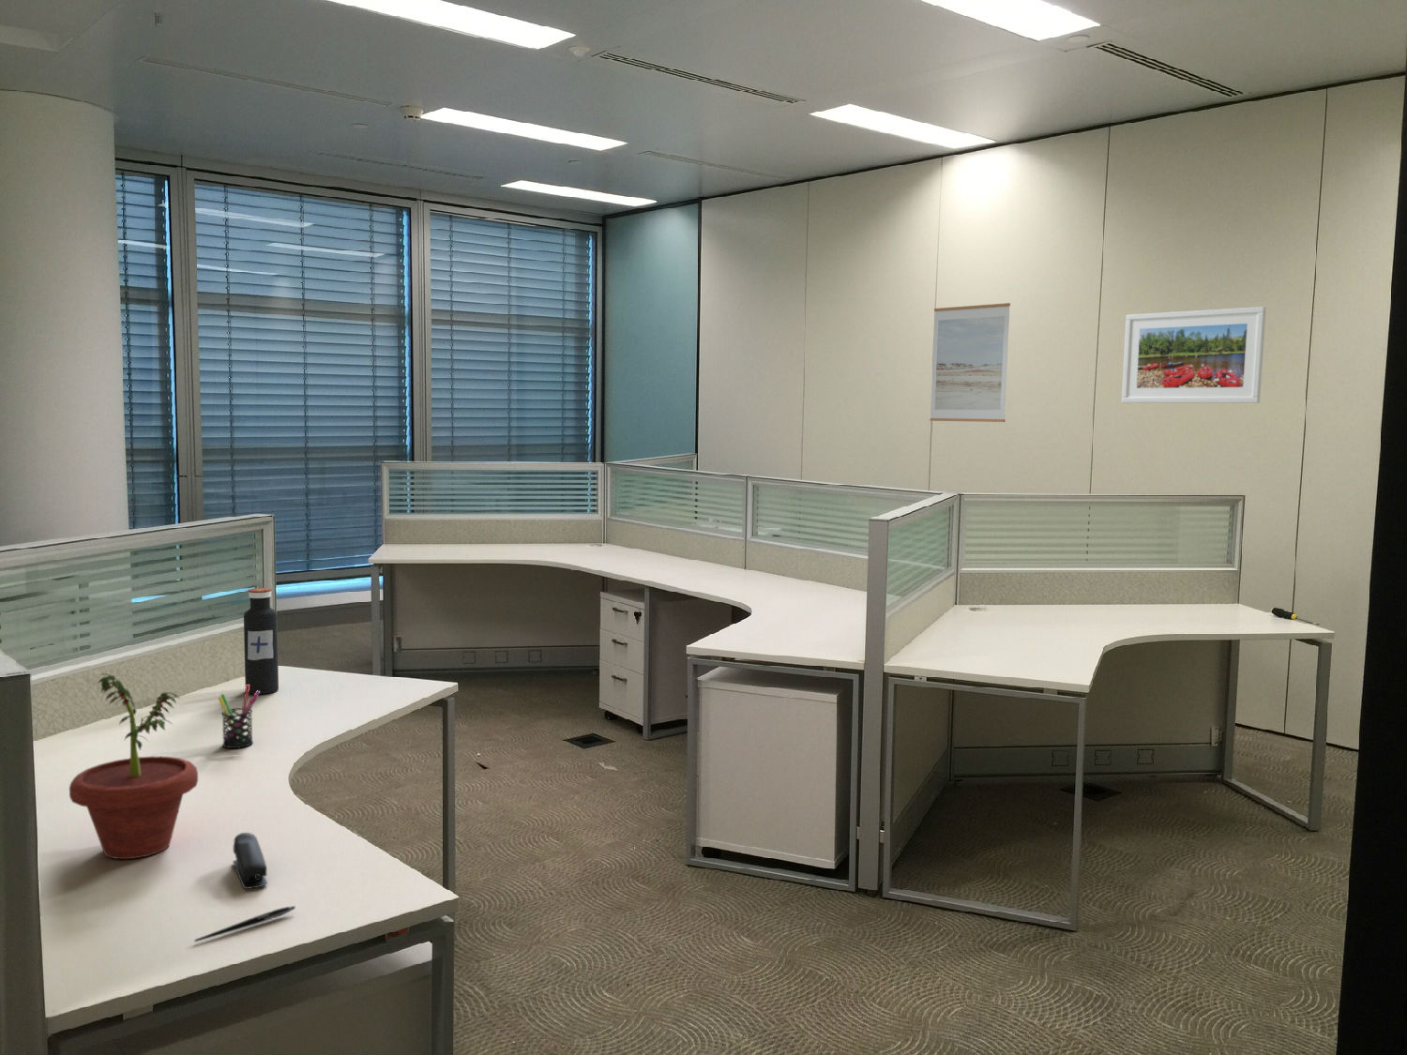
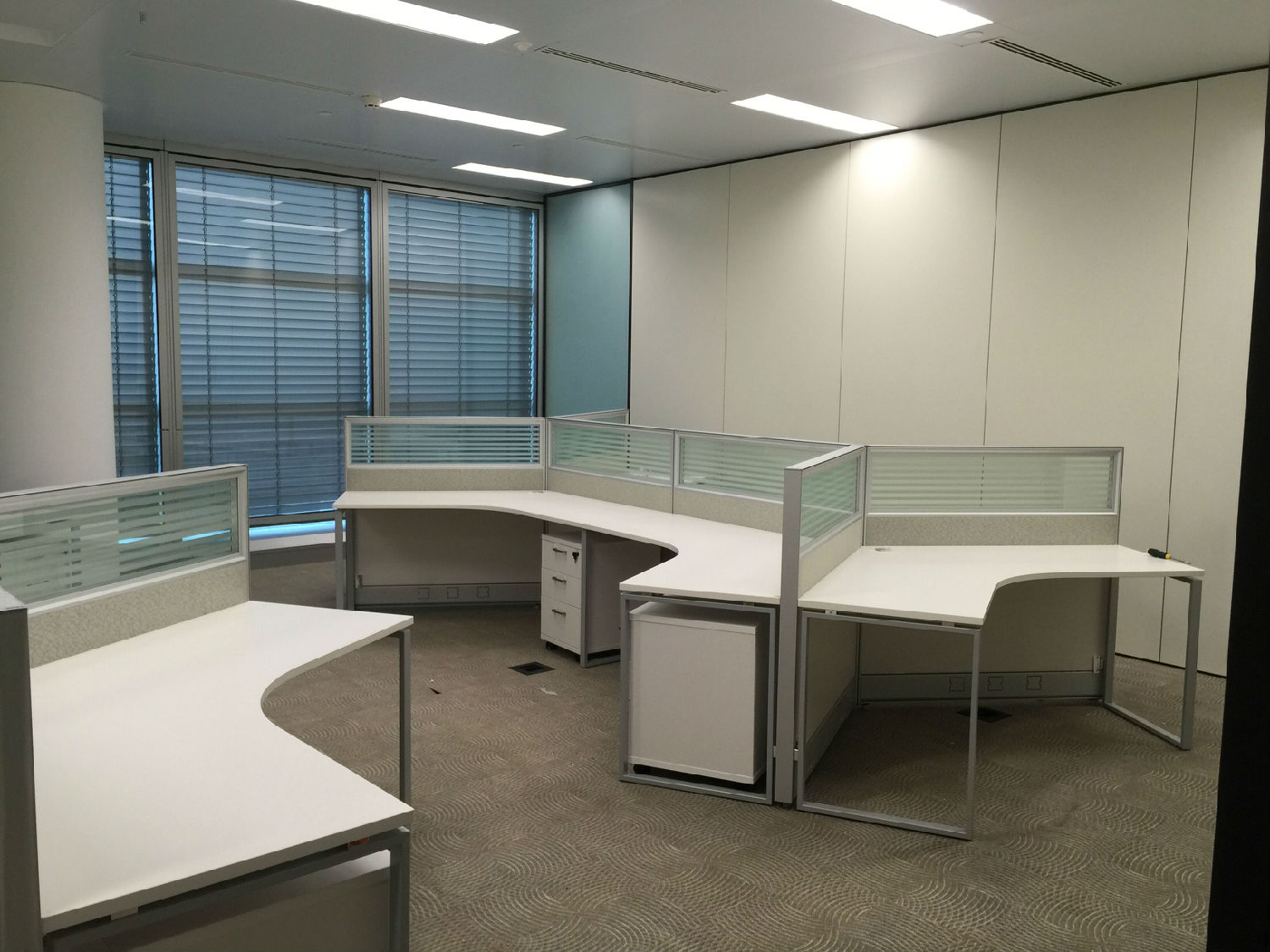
- pen (246, 922)
- water bottle (260, 639)
- stapler (249, 859)
- potted plant (134, 759)
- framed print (1190, 357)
- wall art (968, 363)
- pen holder (236, 715)
